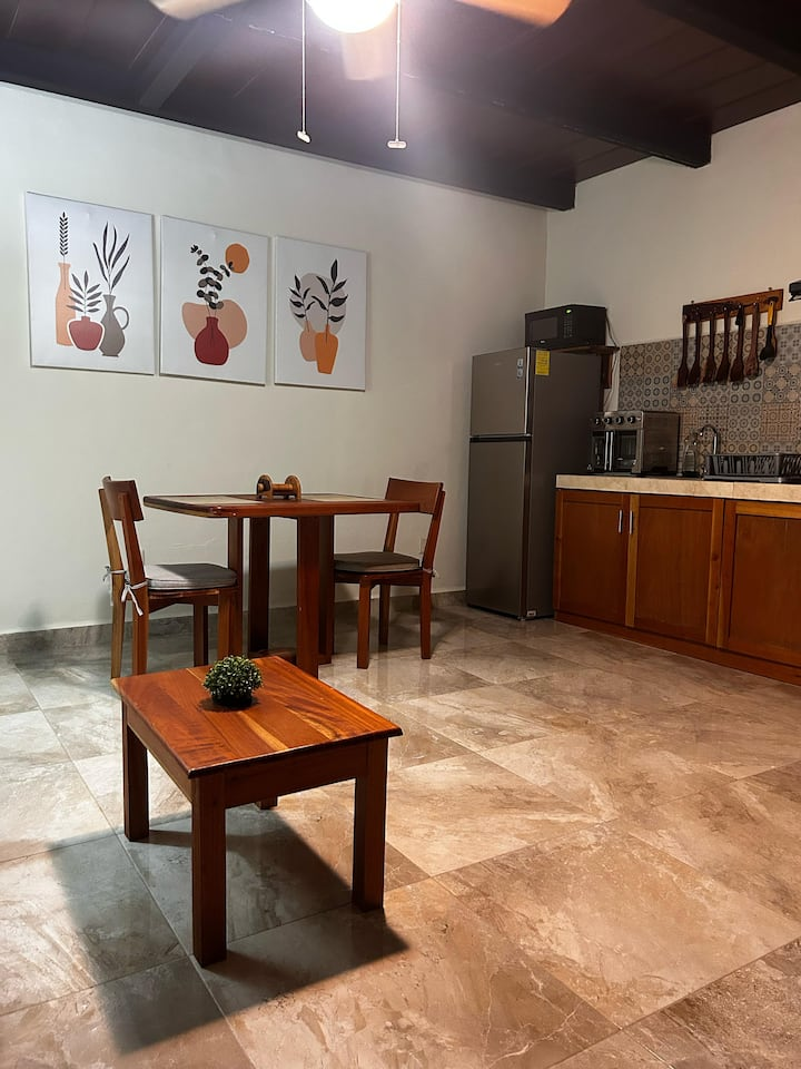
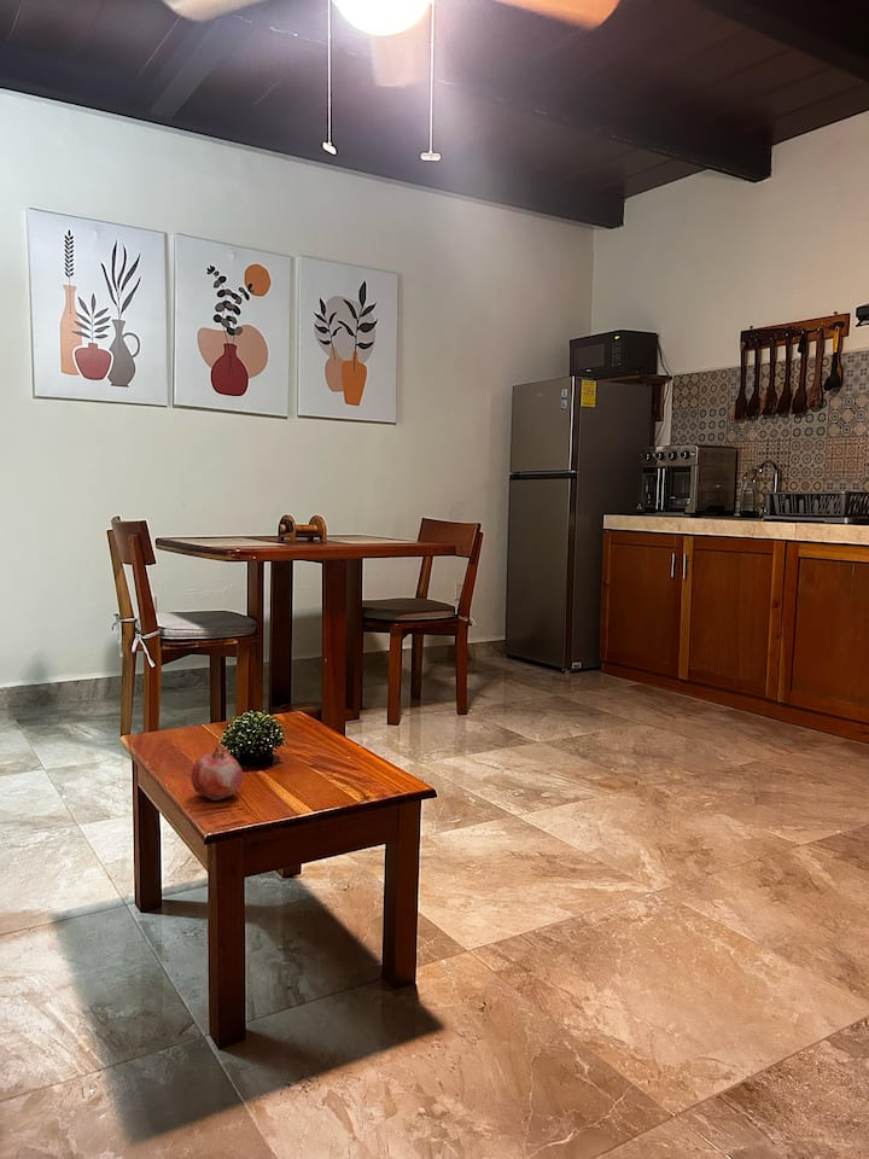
+ fruit (216, 769)
